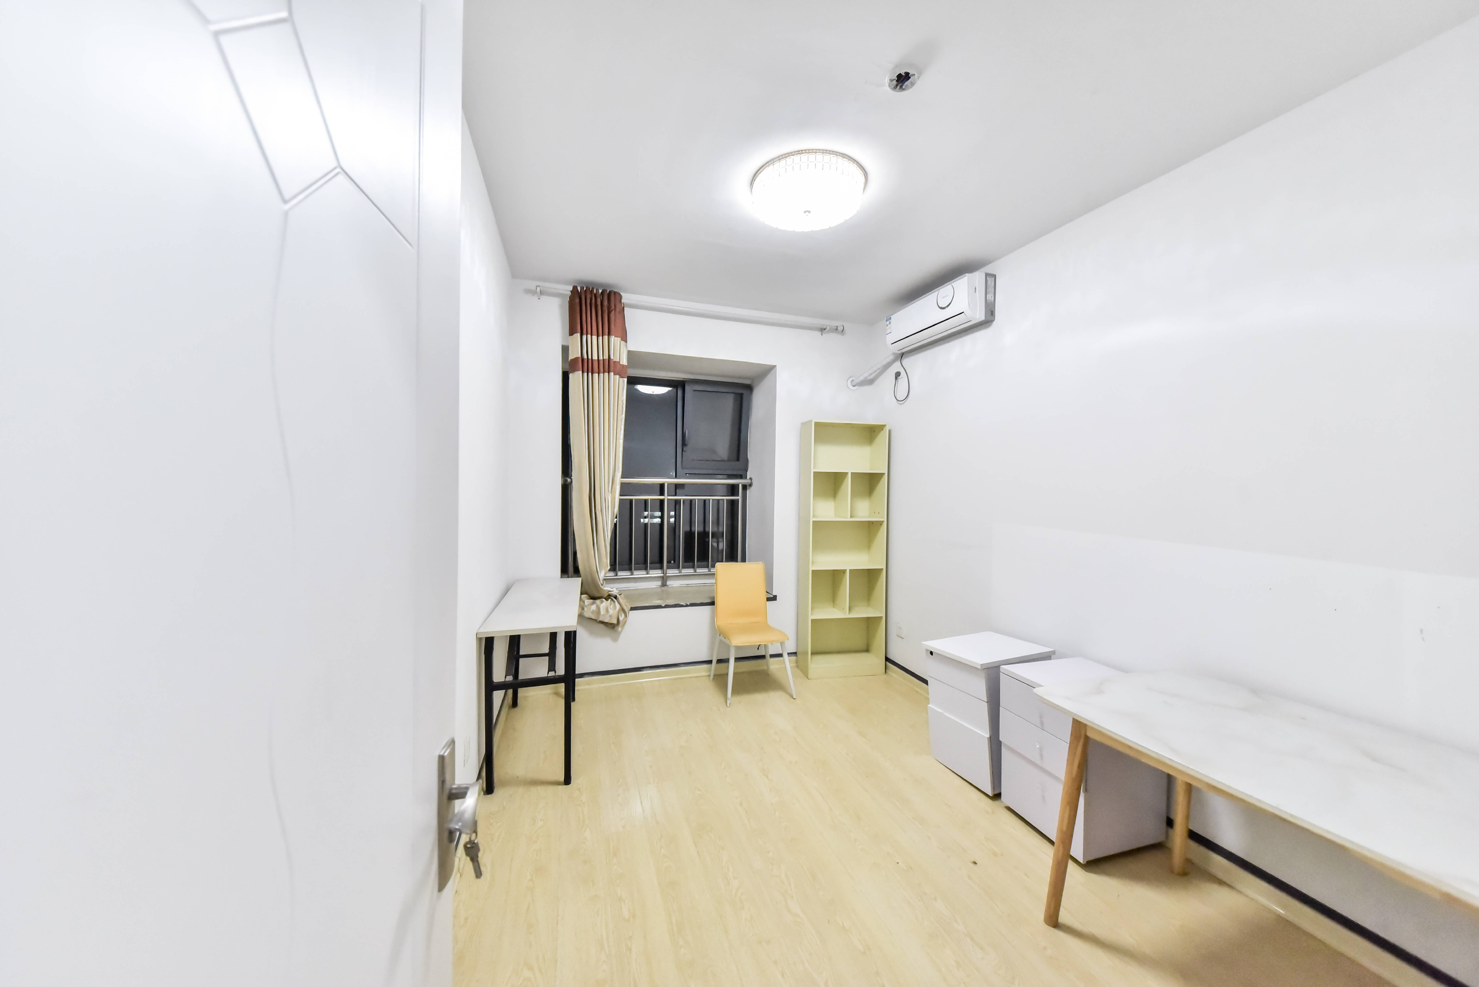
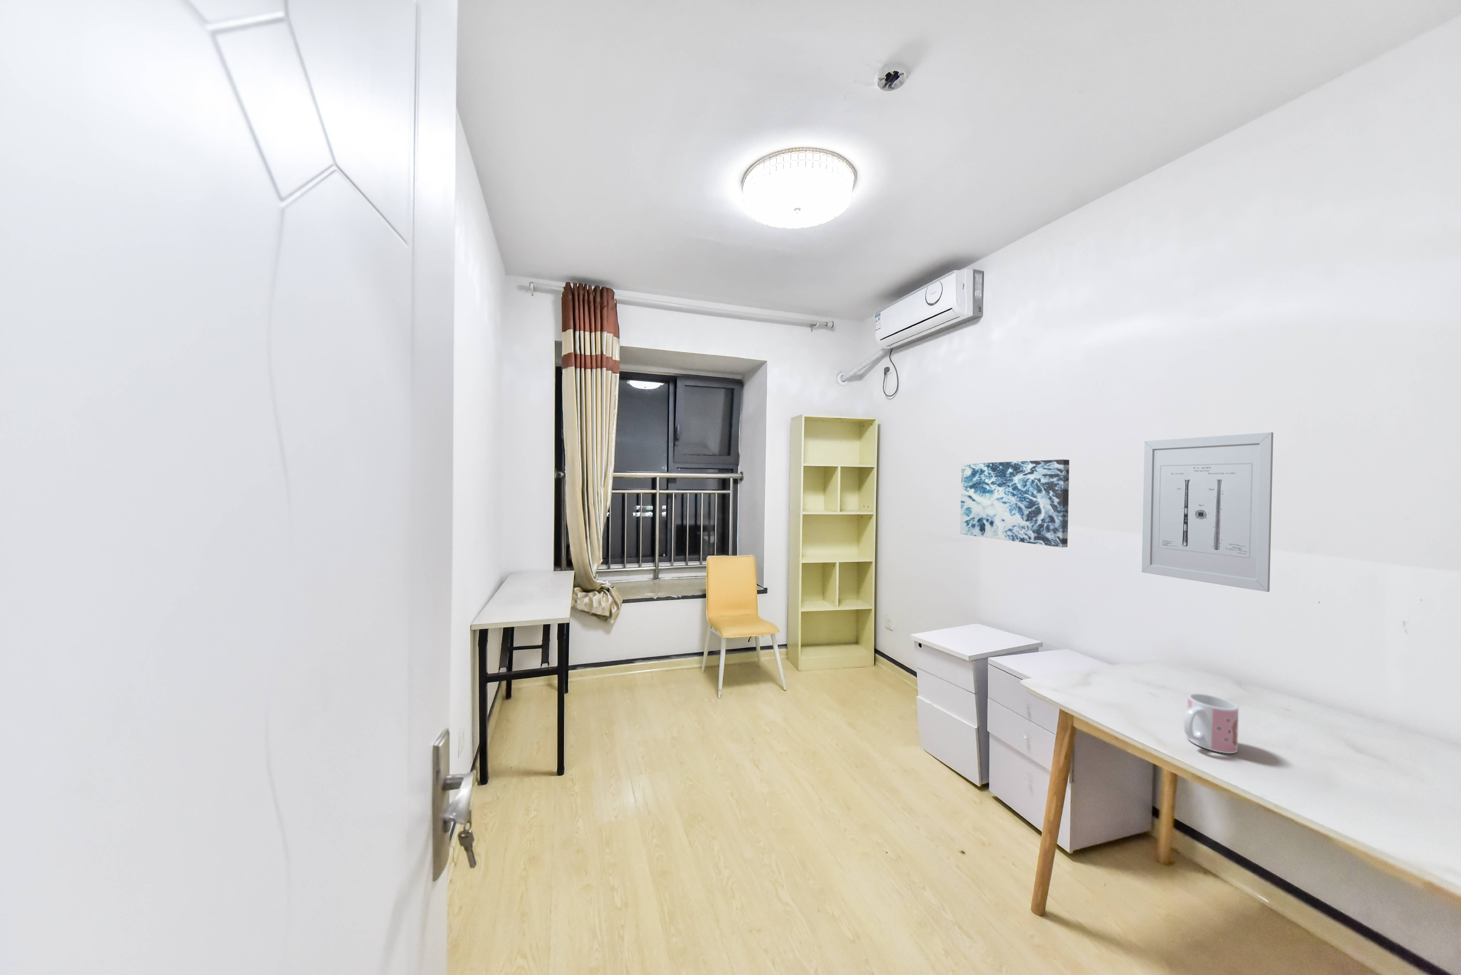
+ mug (1208, 724)
+ wall art (1008, 501)
+ wall art (1201, 509)
